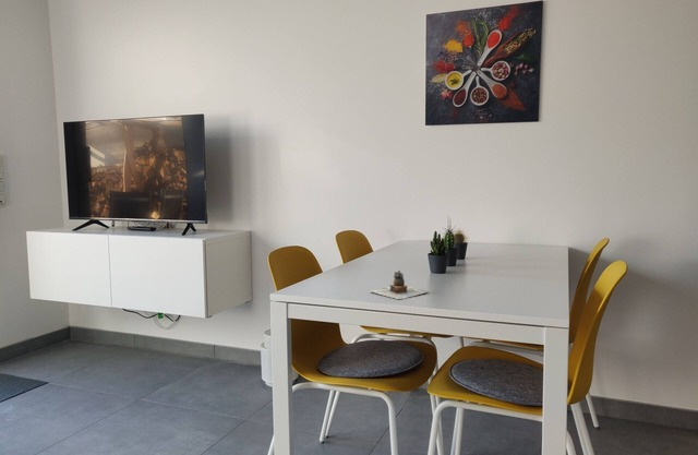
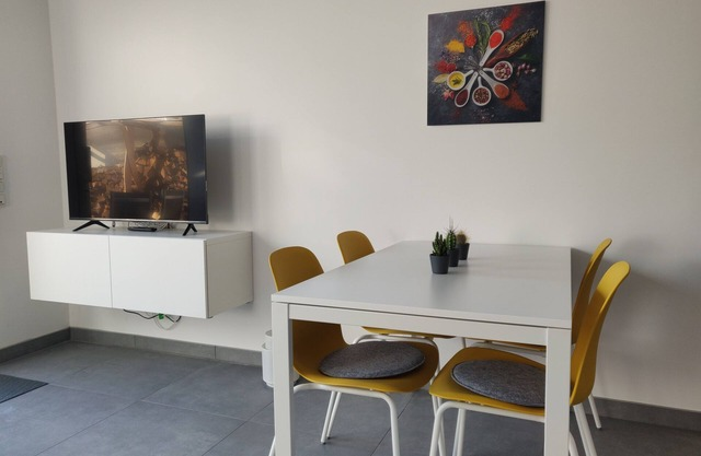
- teapot (398, 280)
